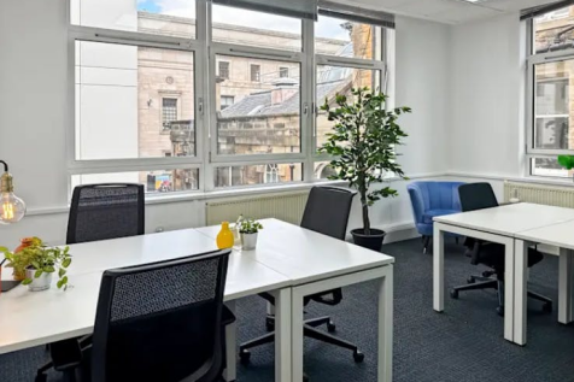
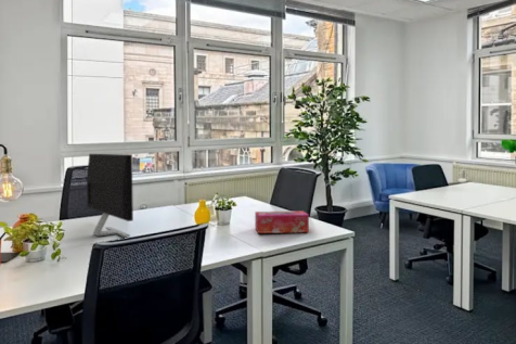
+ tissue box (281, 221)
+ monitor (106, 193)
